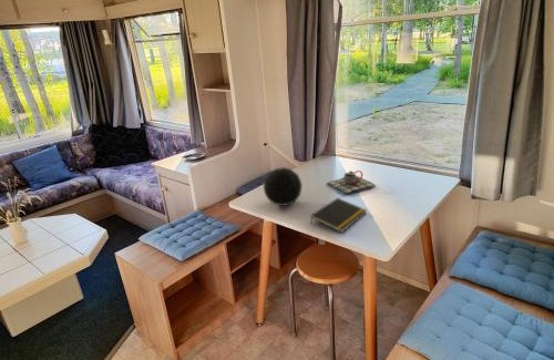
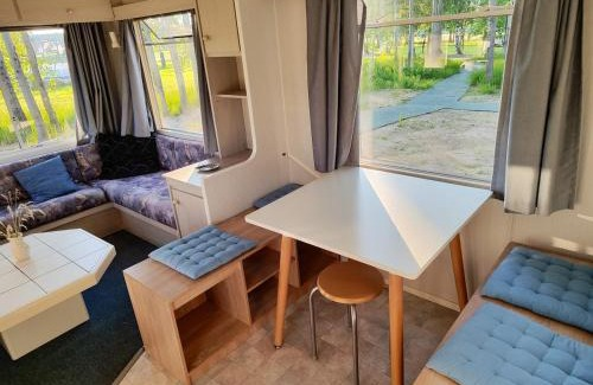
- decorative orb (283, 186)
- teapot (350, 177)
- notepad (339, 213)
